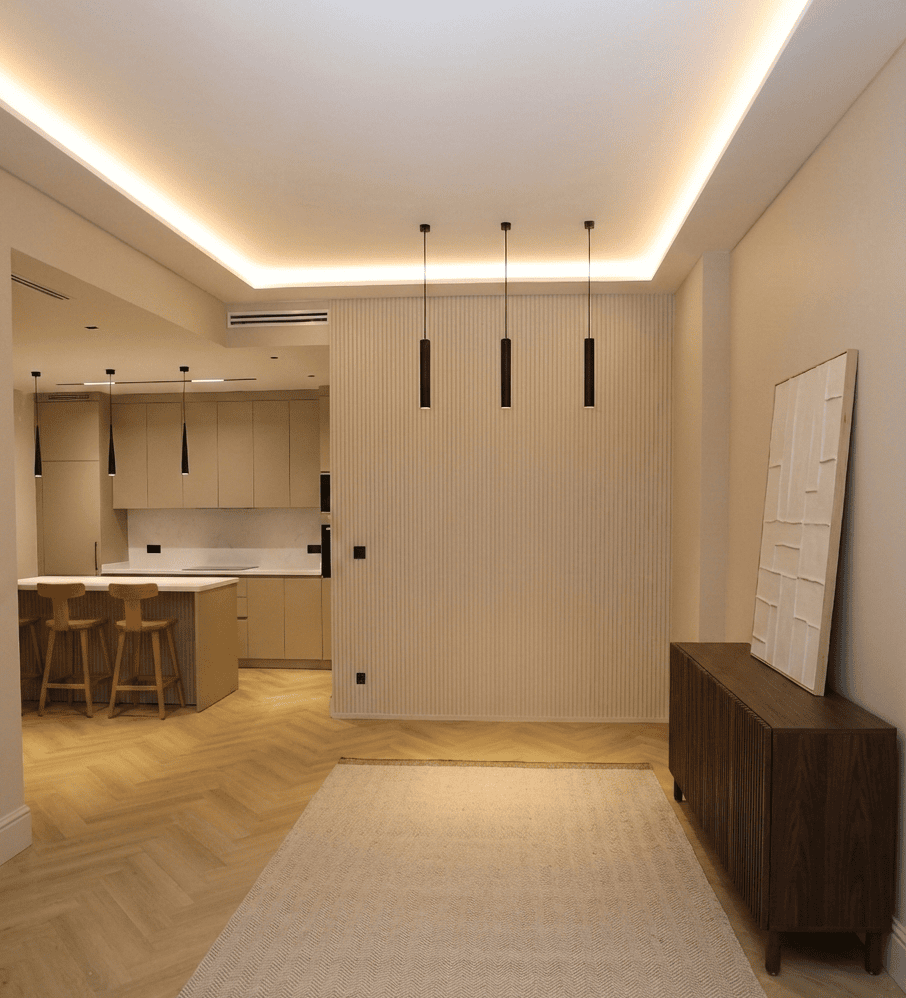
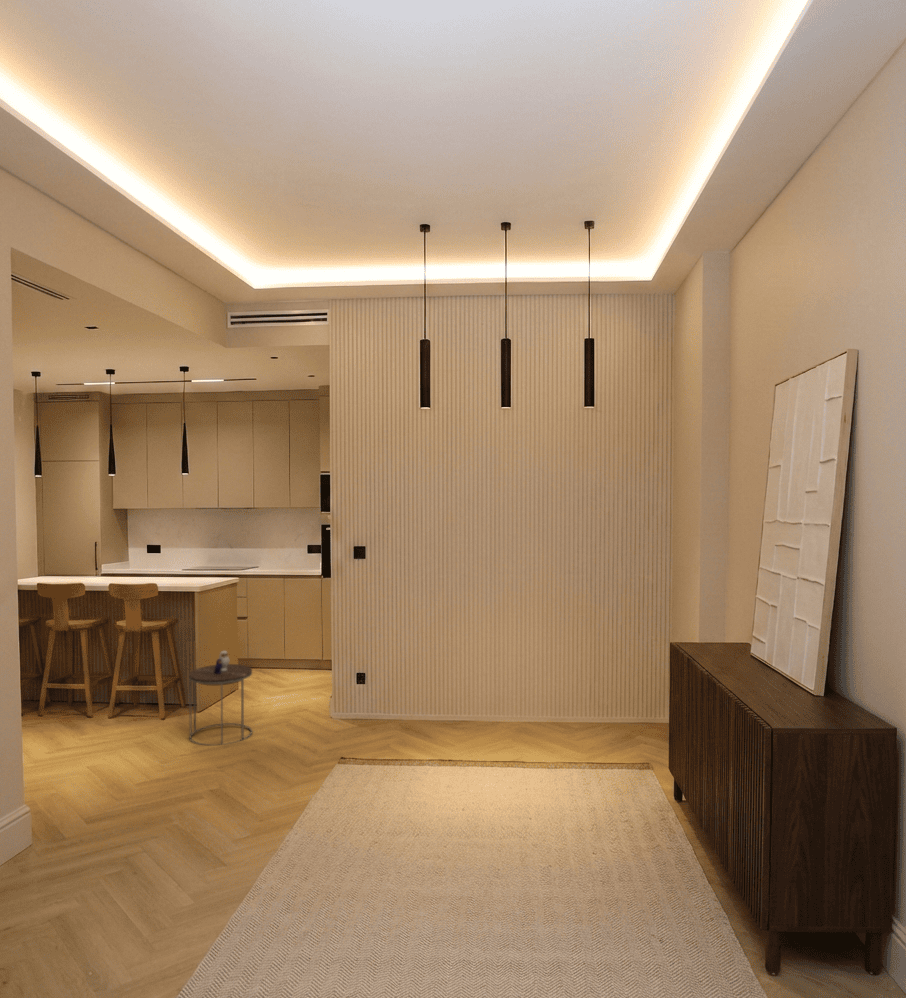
+ side table (221, 693)
